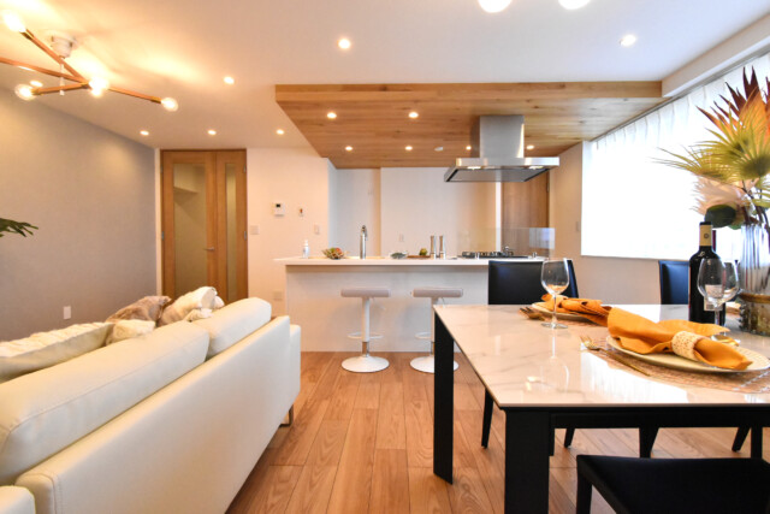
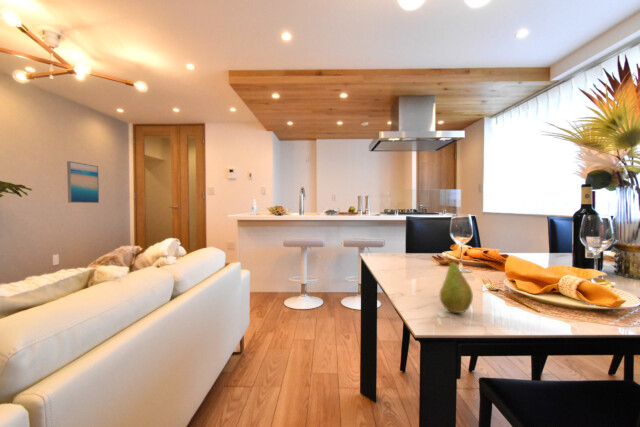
+ fruit (455, 284)
+ wall art (84, 183)
